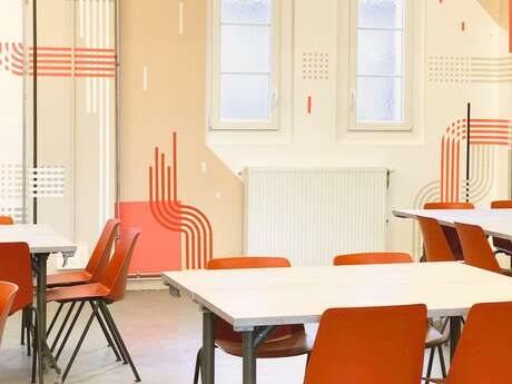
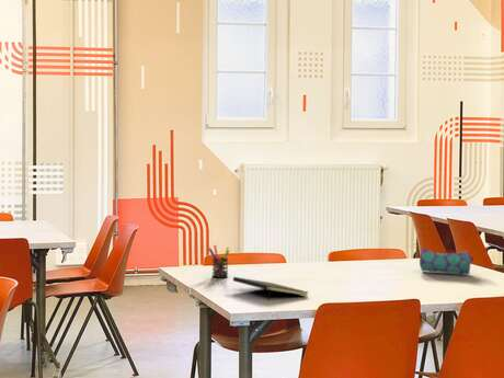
+ pen holder (220, 261)
+ notepad (270, 286)
+ pencil case (445, 261)
